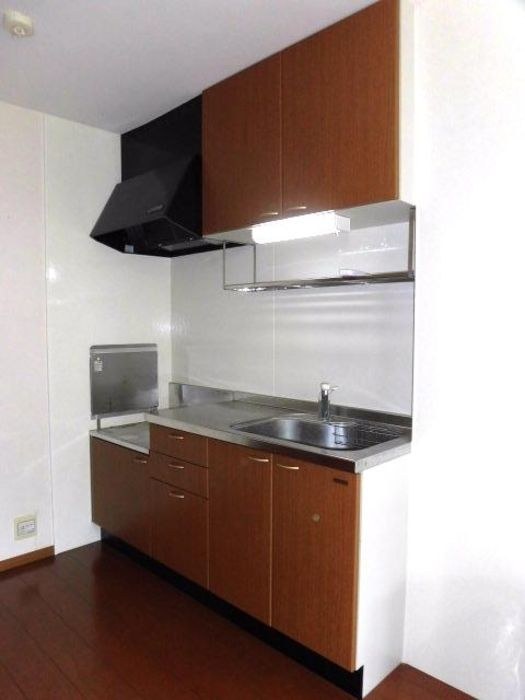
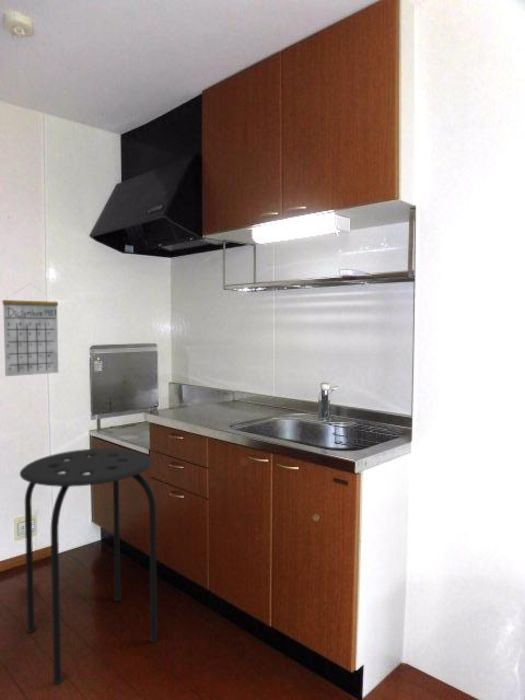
+ calendar (31, 329)
+ stool (114, 549)
